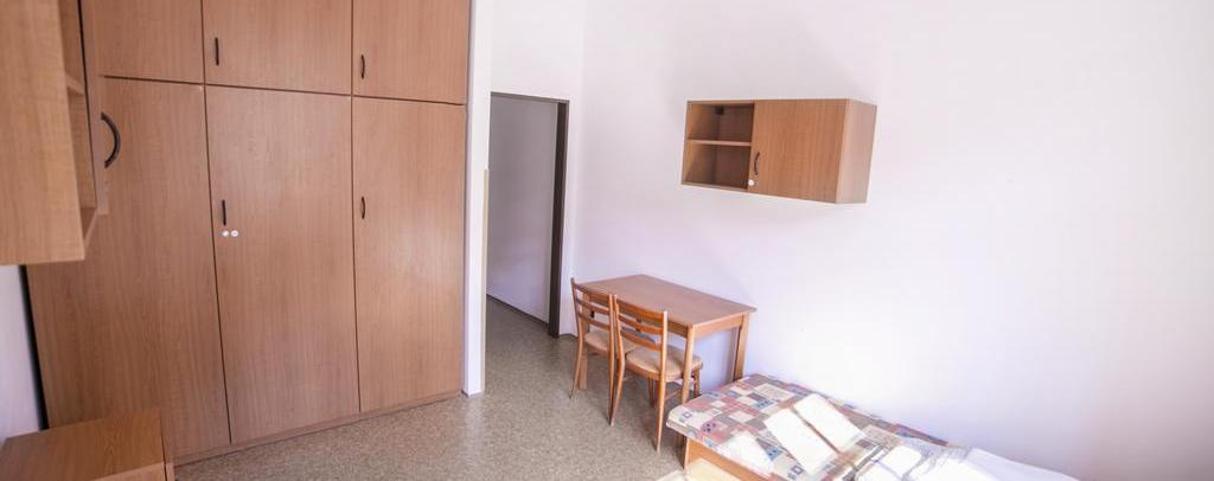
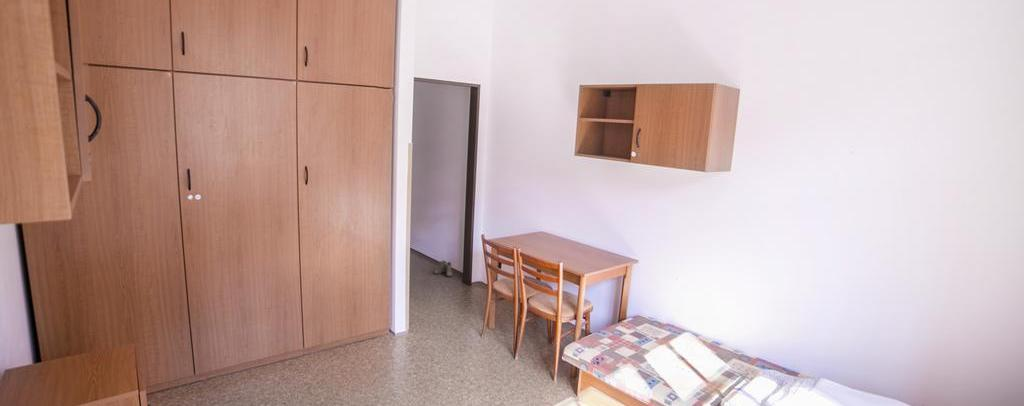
+ boots (444, 268)
